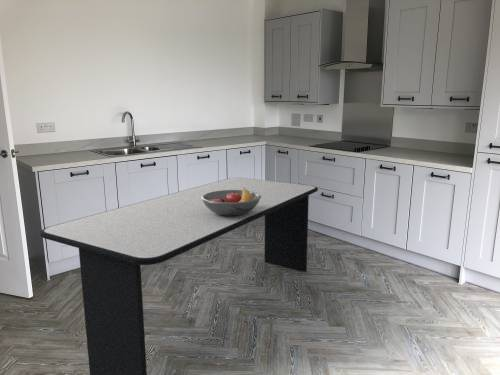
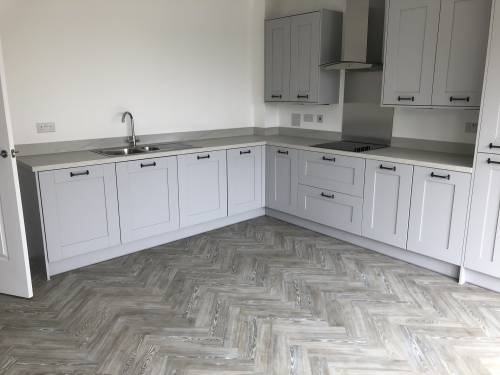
- fruit bowl (231, 201)
- dining table (202, 243)
